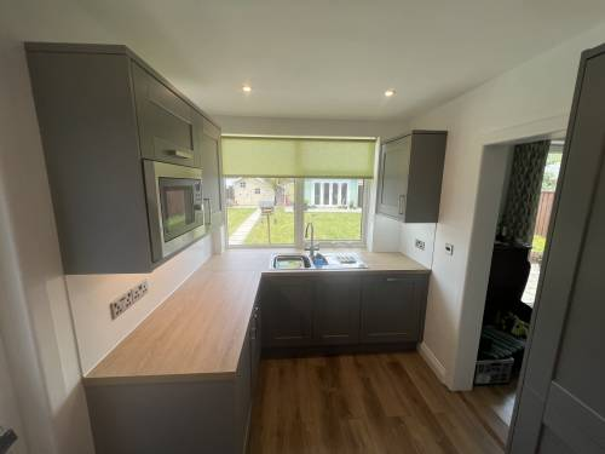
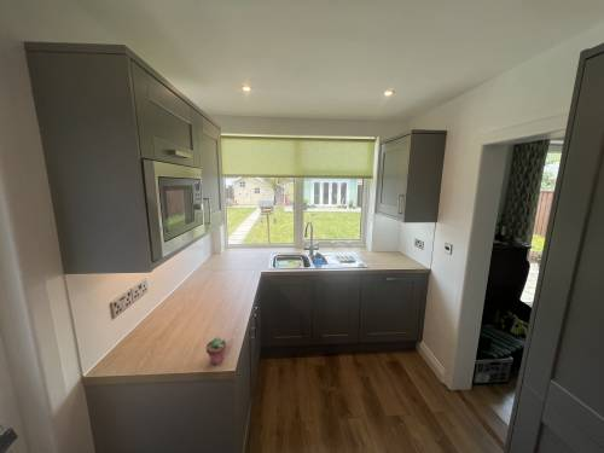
+ potted succulent (216, 349)
